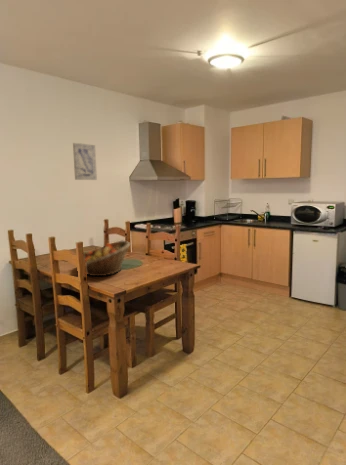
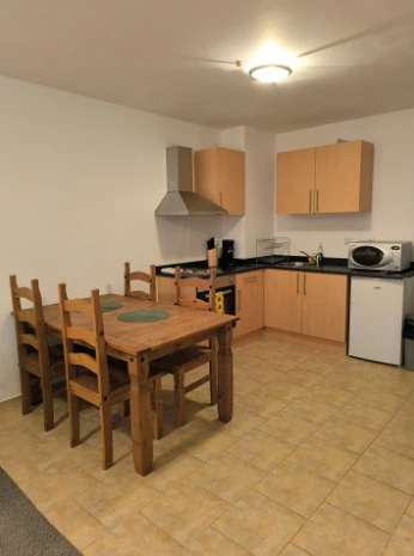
- fruit basket (104, 257)
- wall art (85, 162)
